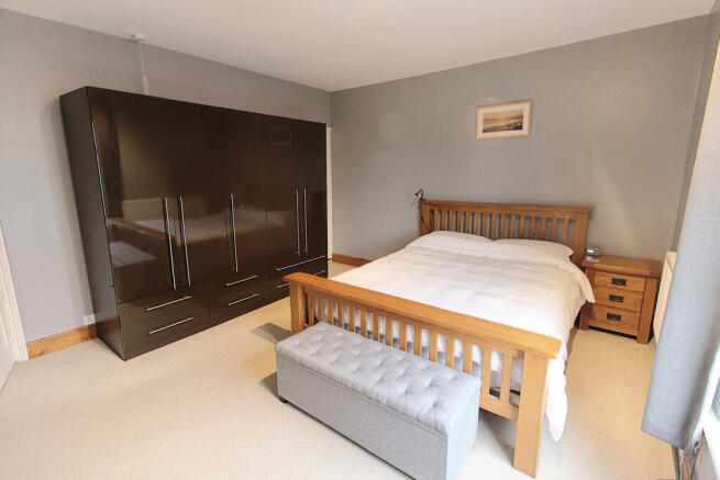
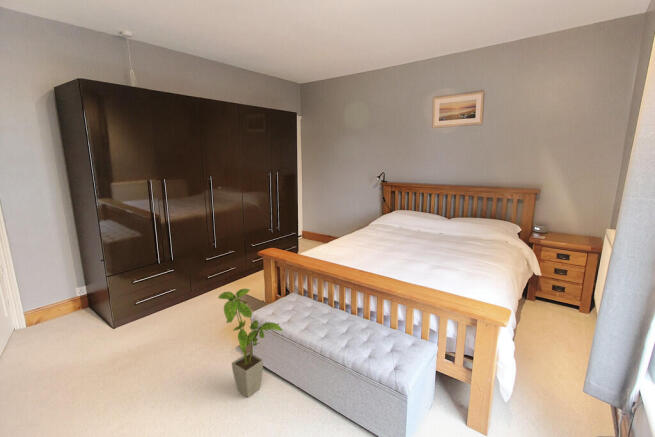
+ house plant (247, 345)
